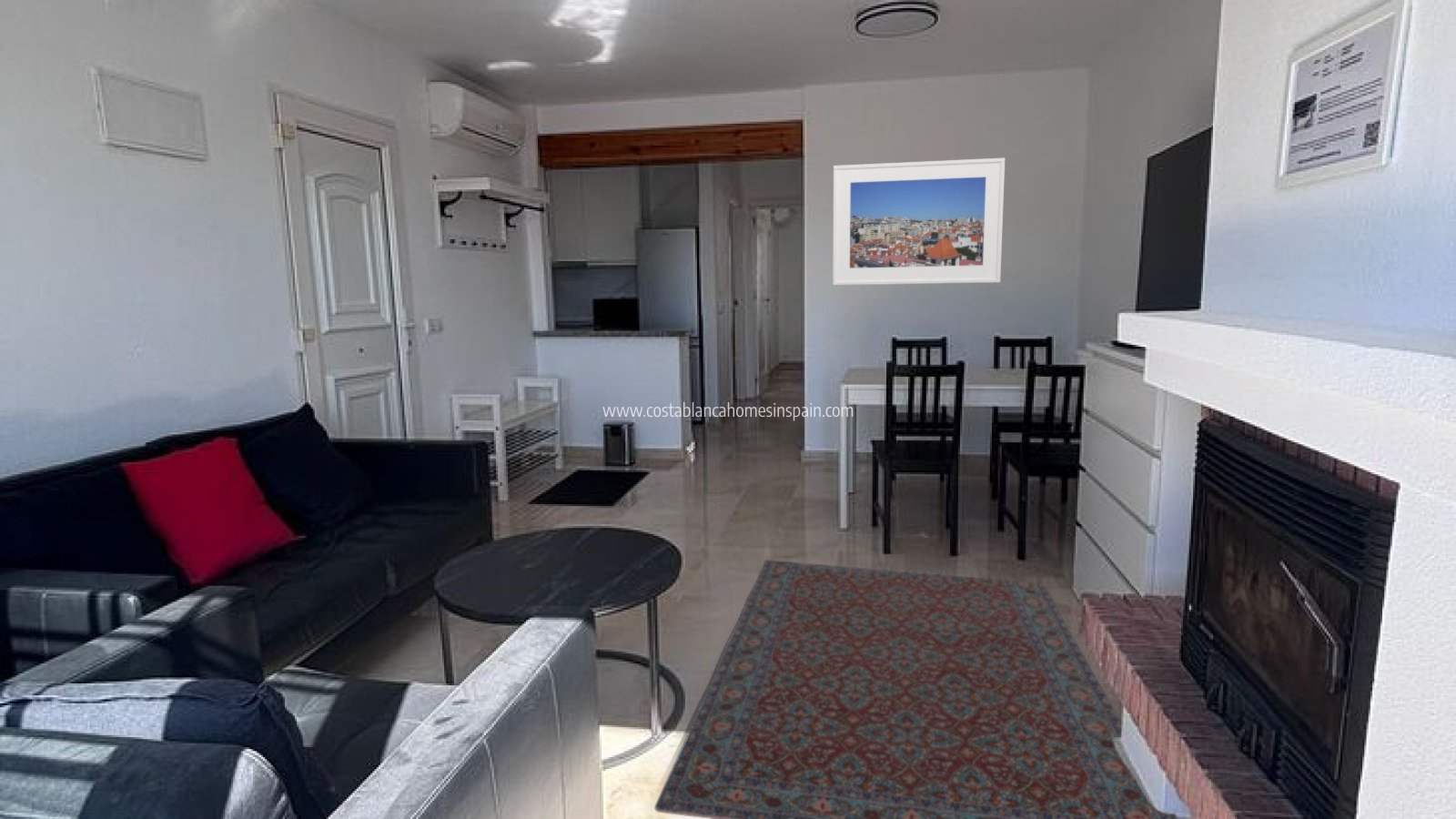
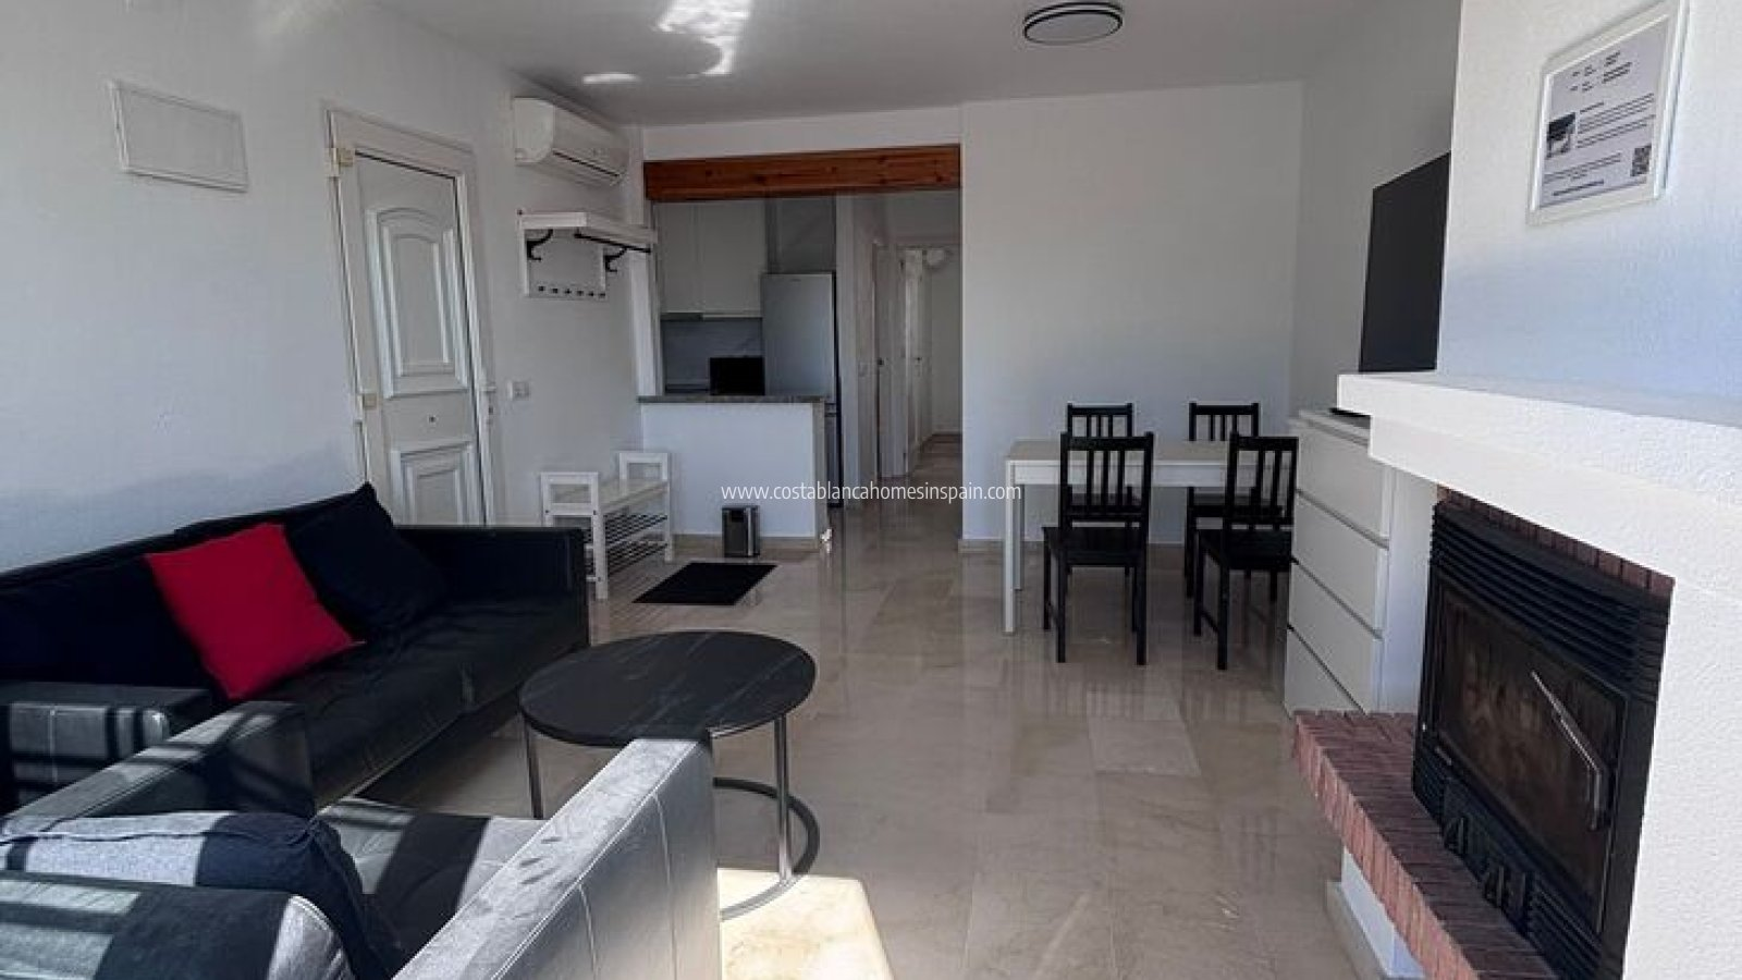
- rug (902, 655)
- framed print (915, 223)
